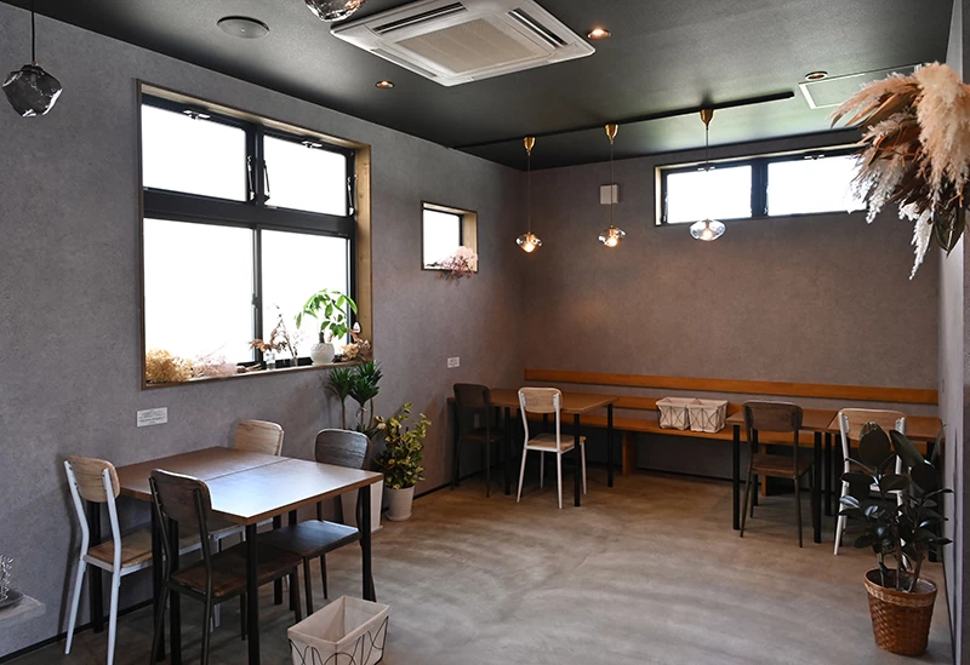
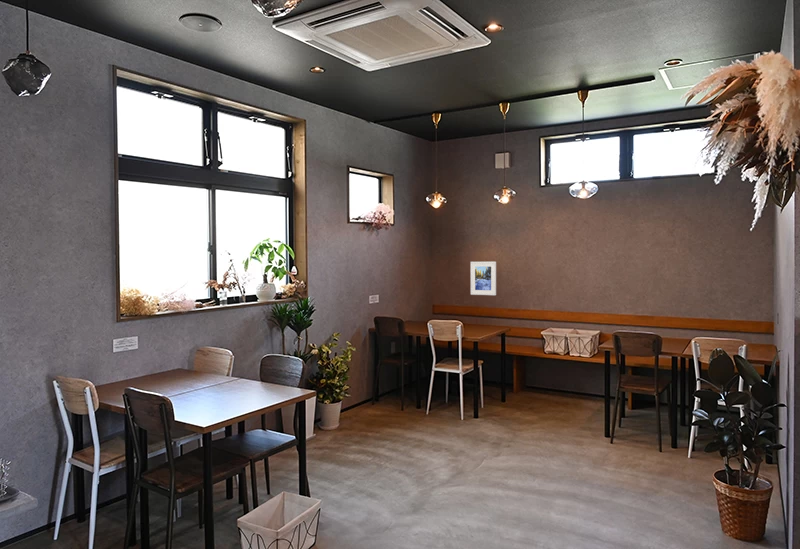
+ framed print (483, 278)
